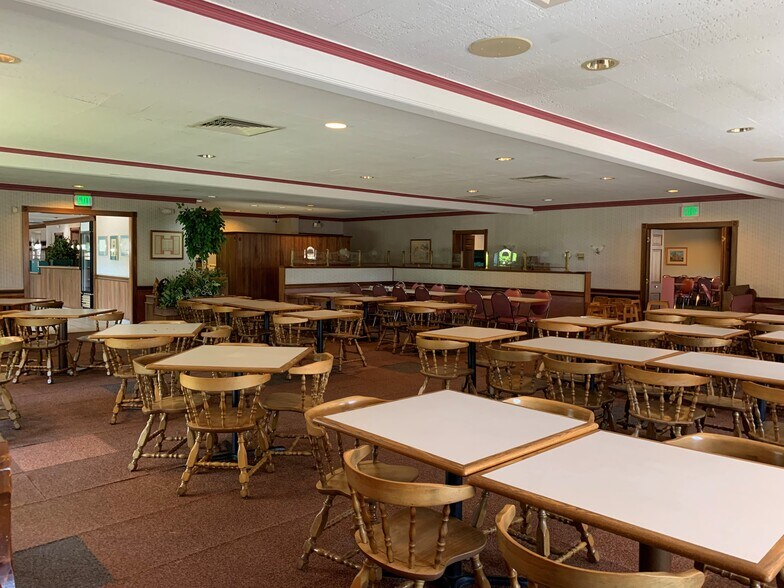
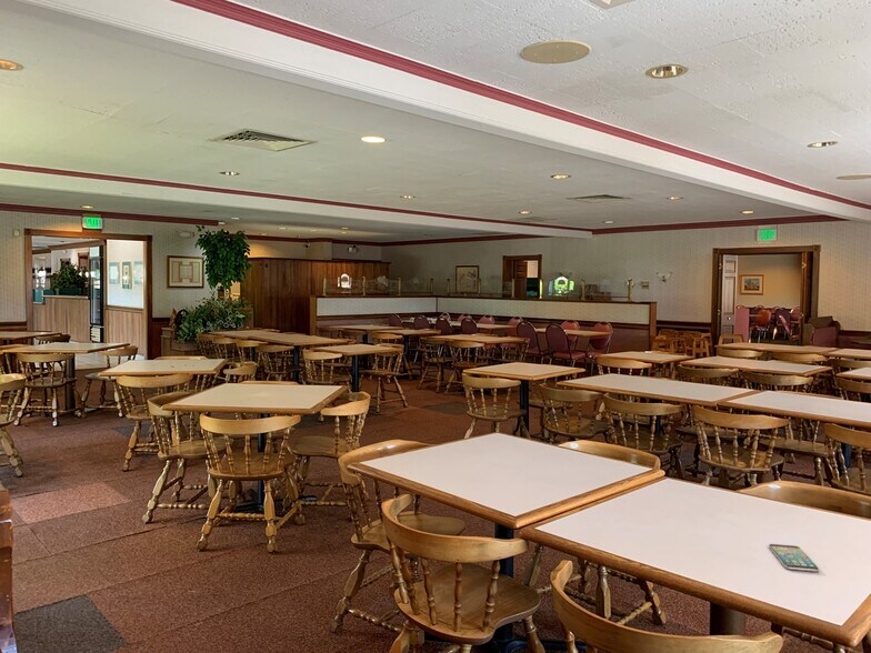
+ smartphone (792, 556)
